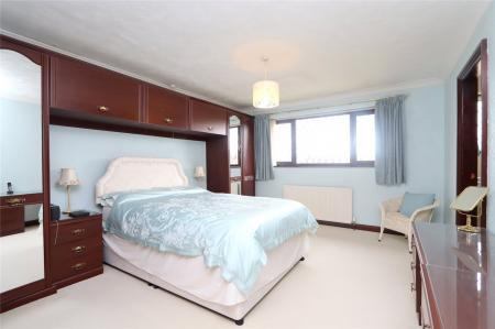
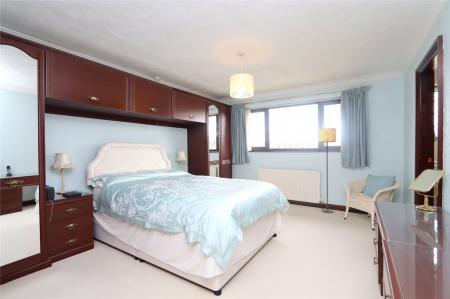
+ floor lamp (327, 170)
